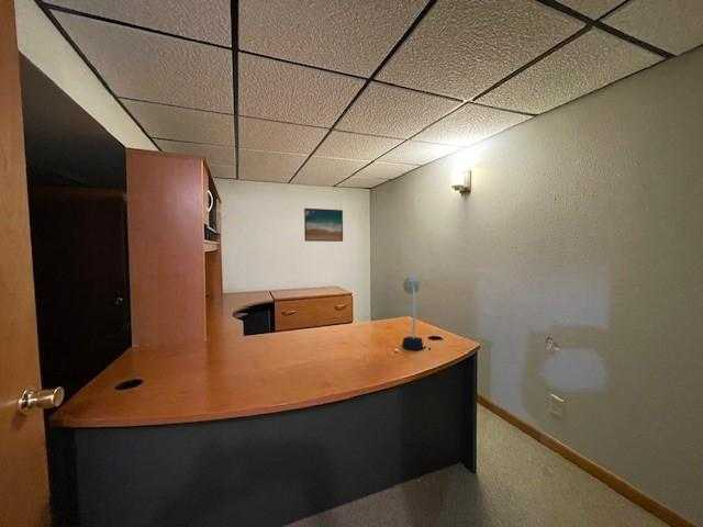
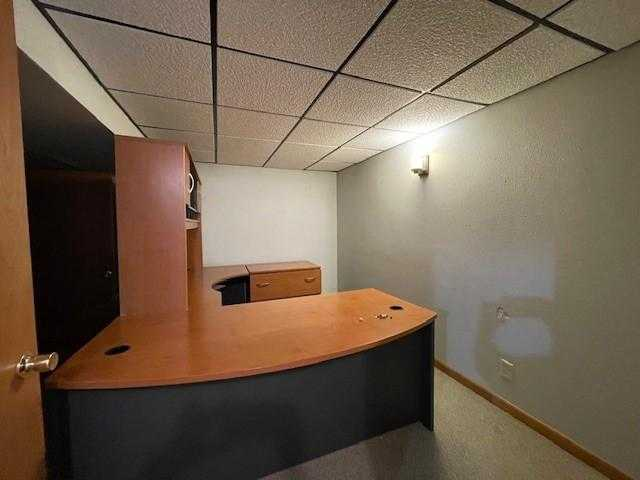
- desk lamp (413, 310)
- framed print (324, 225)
